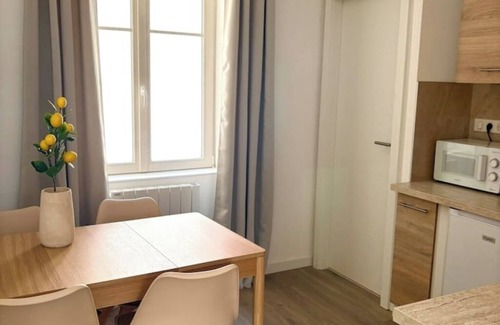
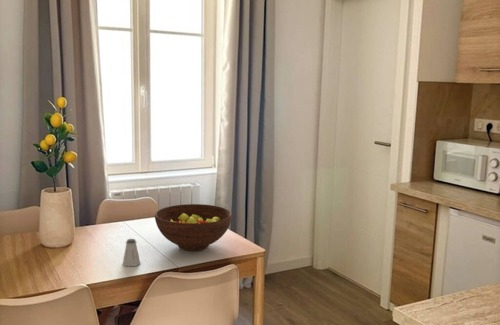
+ fruit bowl (193, 230)
+ saltshaker (131, 251)
